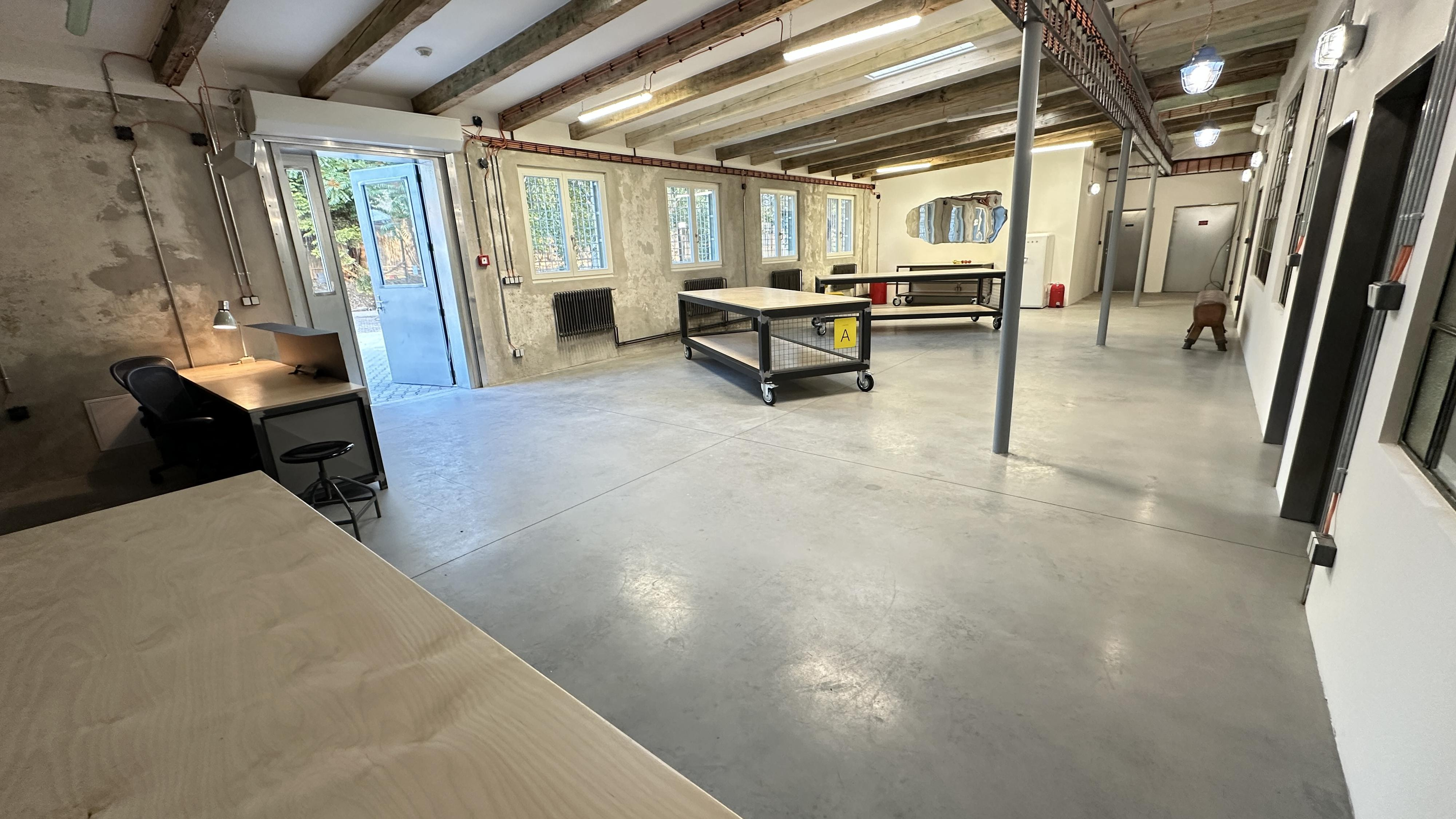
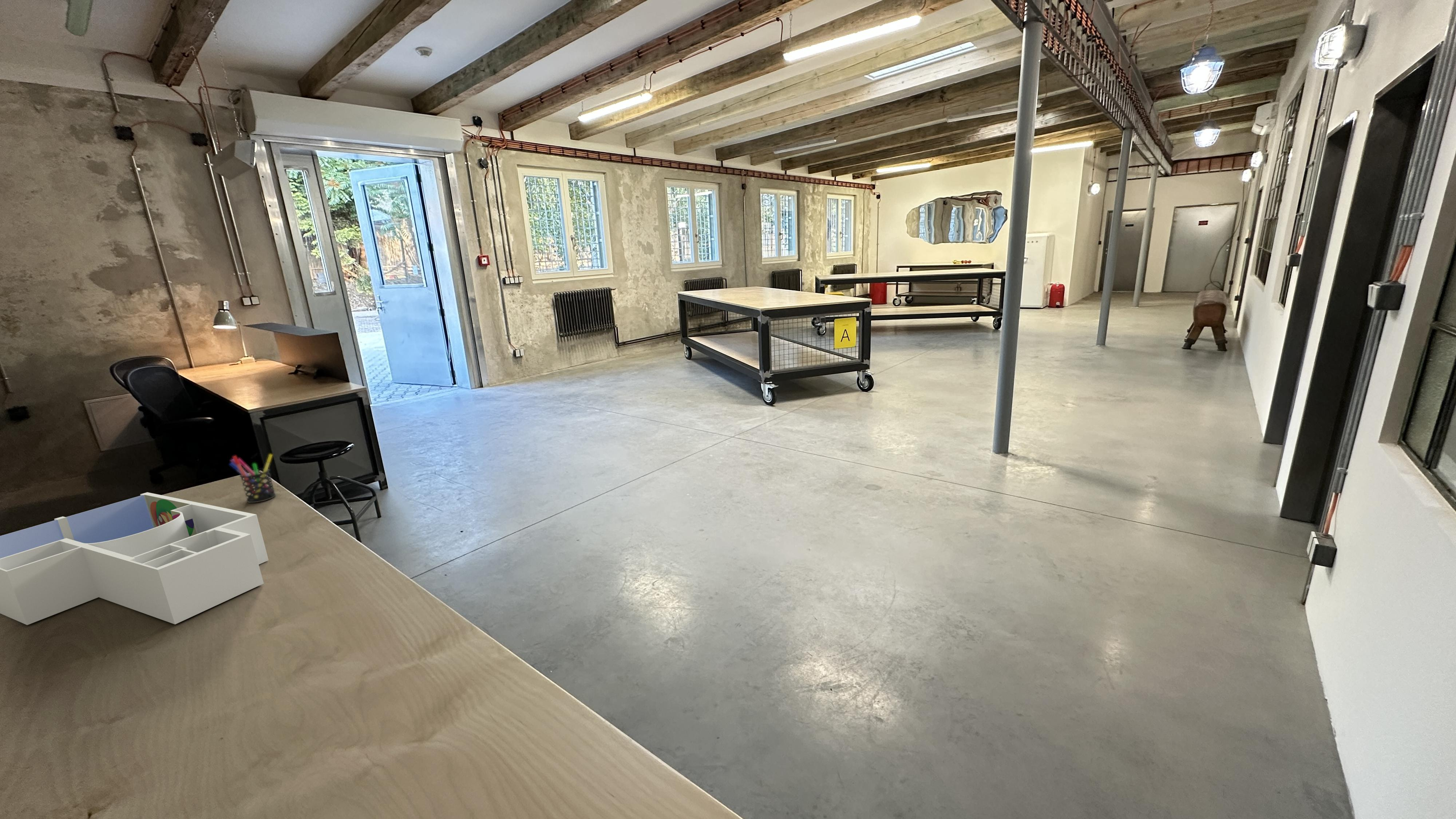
+ pen holder (254, 476)
+ desk organizer (129, 559)
